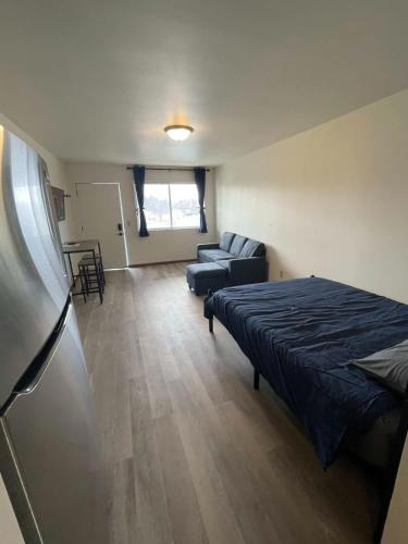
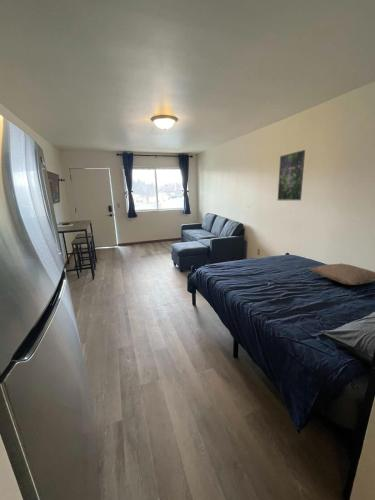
+ pillow (346, 273)
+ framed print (290, 177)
